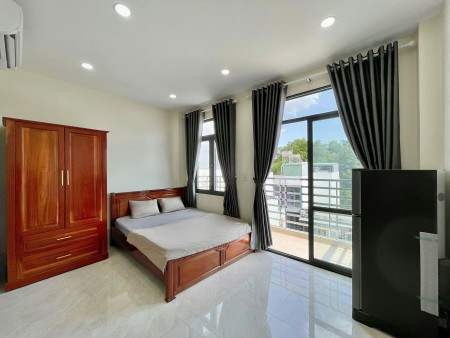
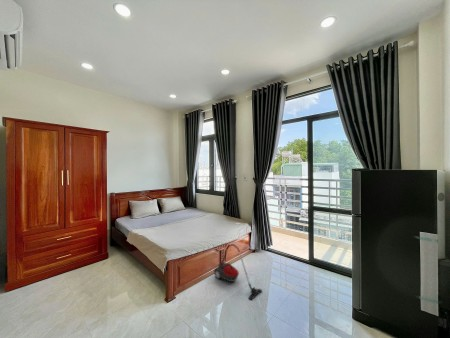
+ vacuum cleaner (231, 265)
